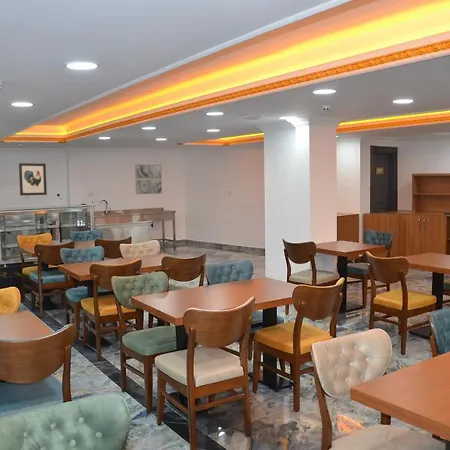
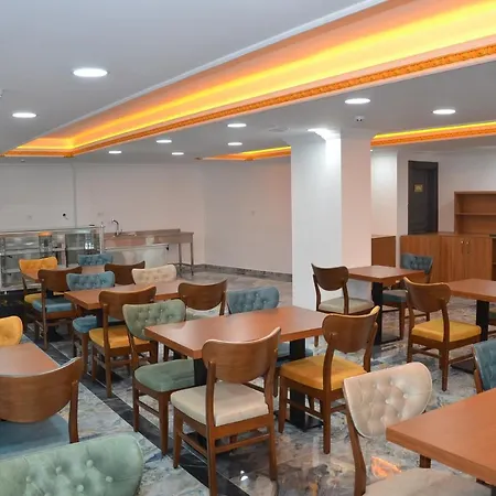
- wall art (32, 179)
- wall art (148, 178)
